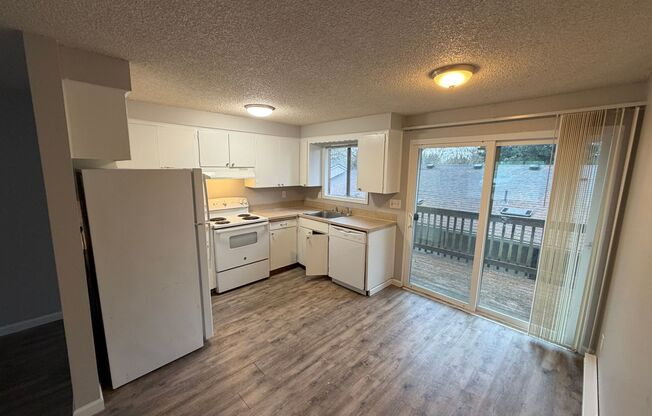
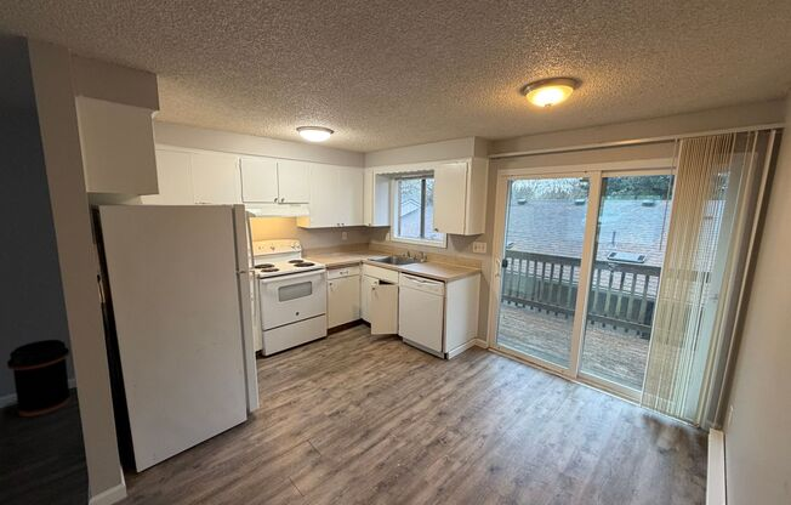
+ trash can (41, 375)
